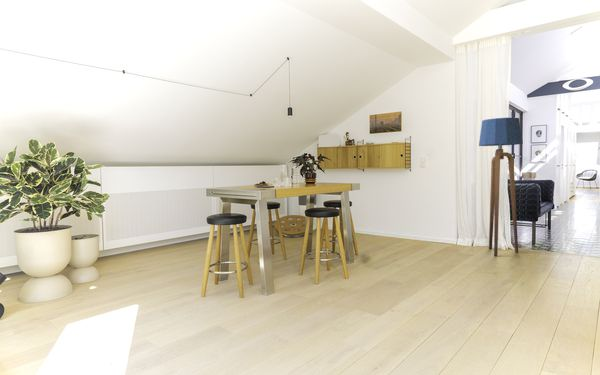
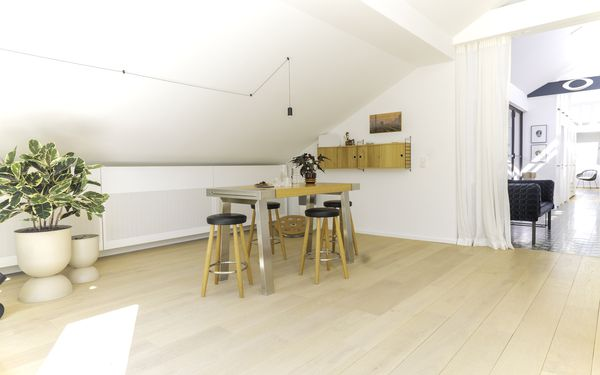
- floor lamp (498, 186)
